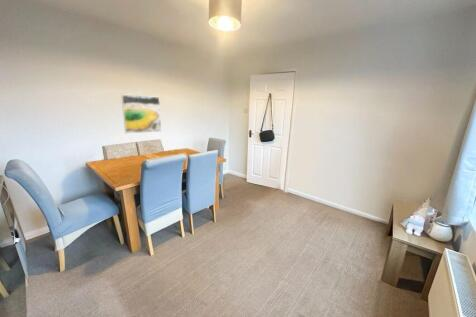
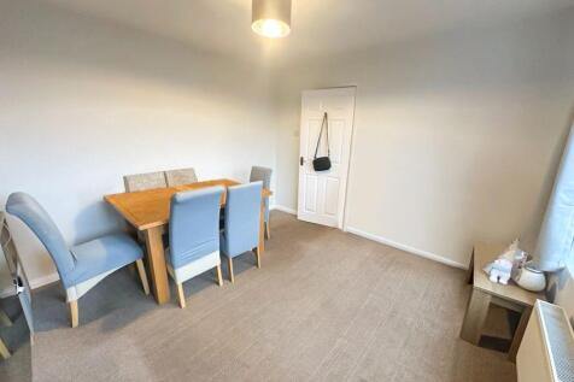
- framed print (142, 114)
